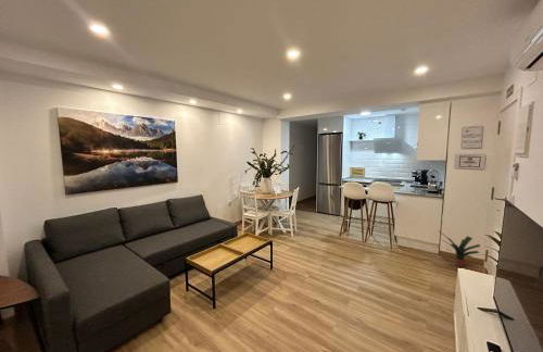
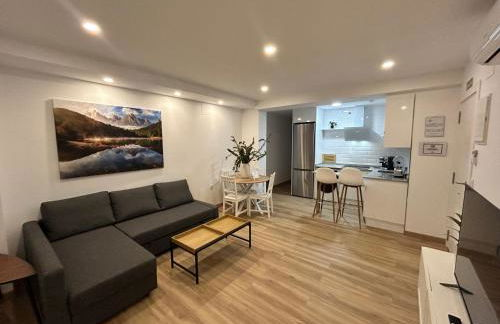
- potted plant (457, 249)
